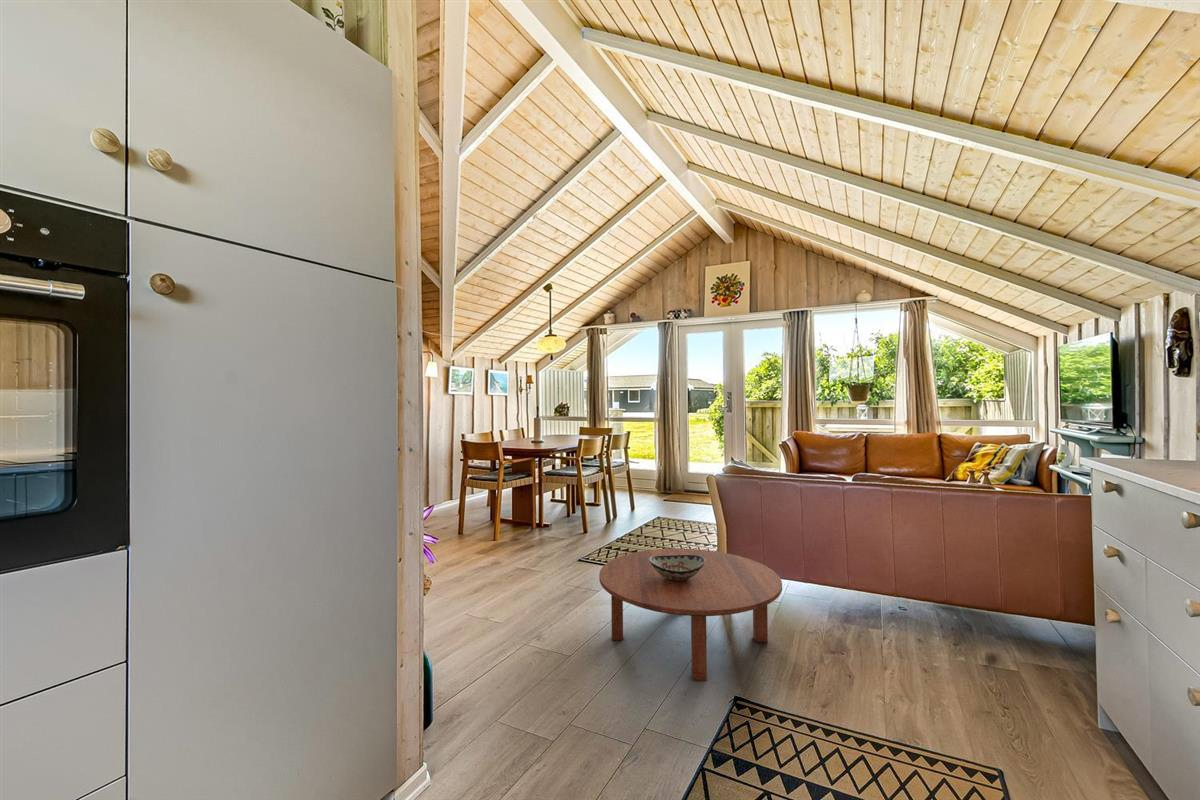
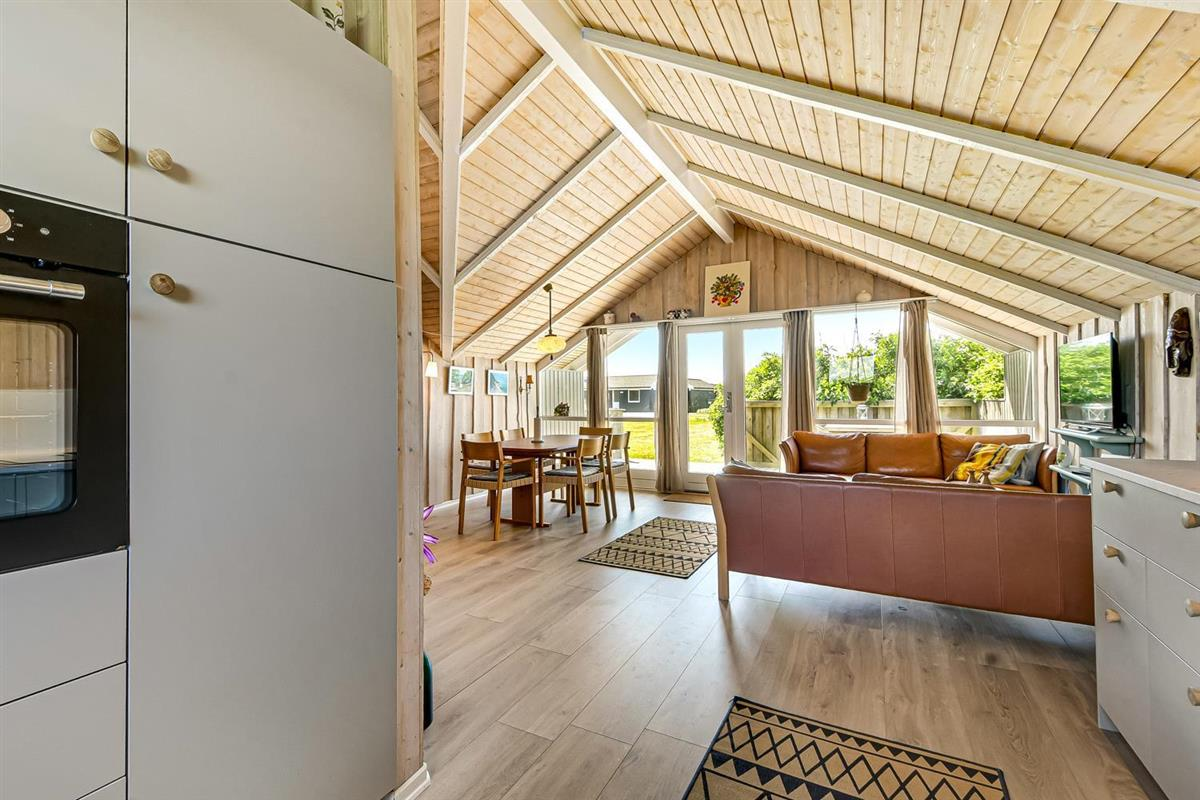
- decorative bowl (677, 568)
- coffee table (688, 606)
